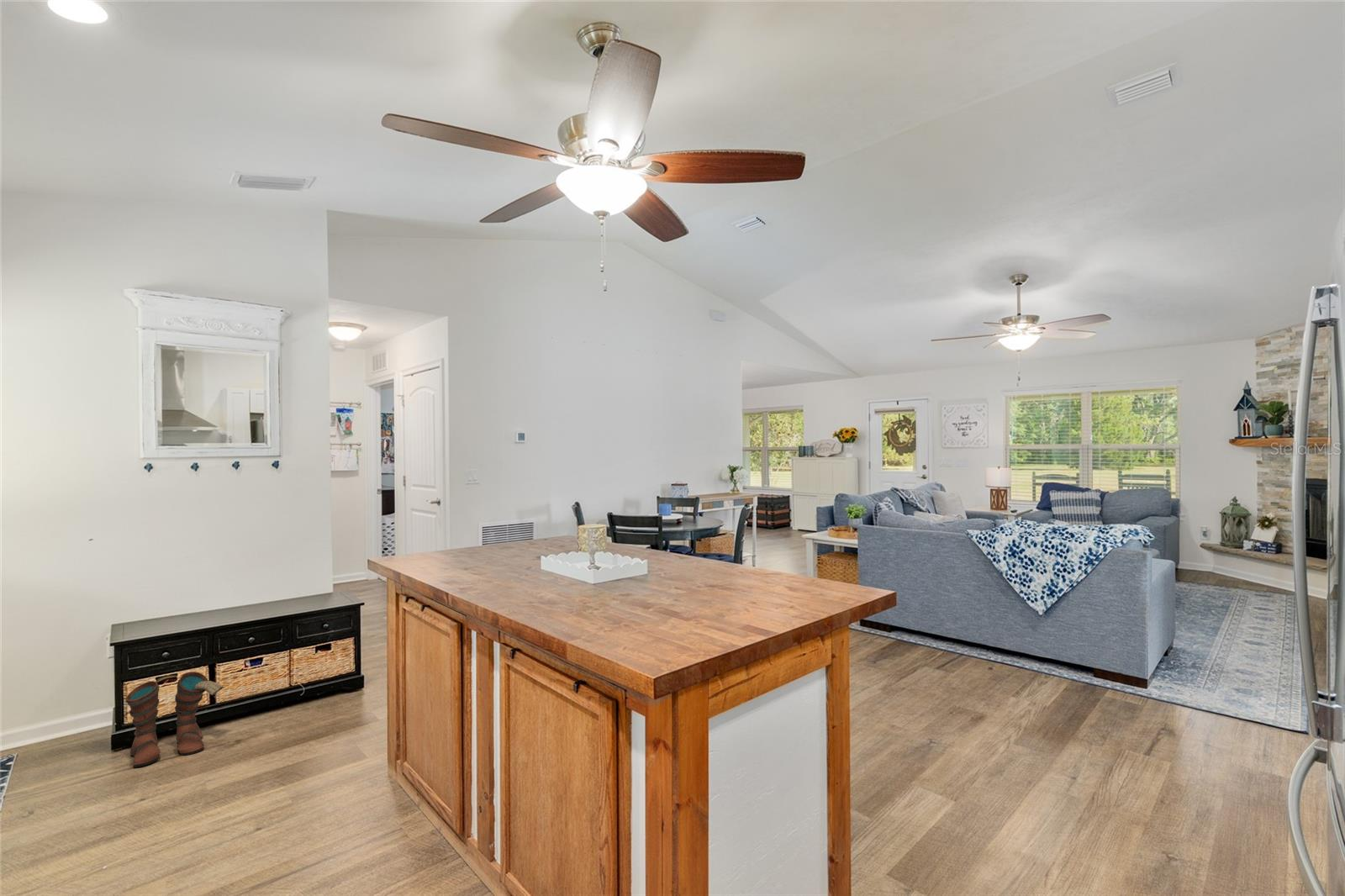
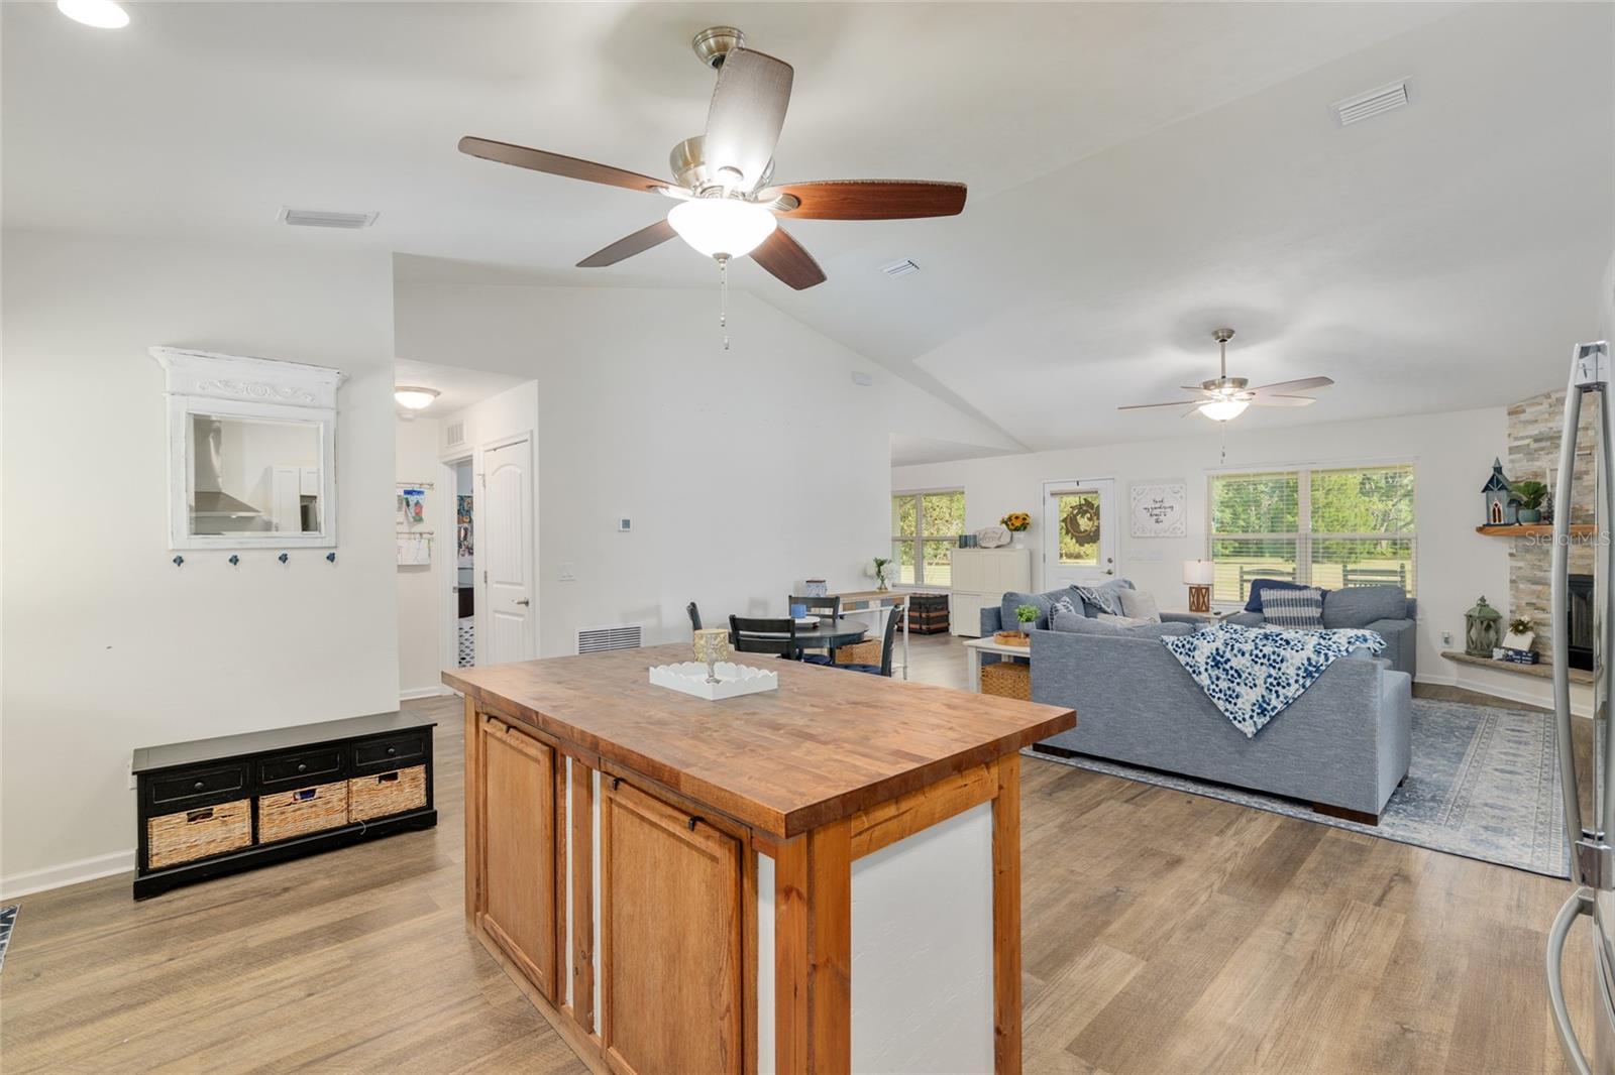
- boots (177, 712)
